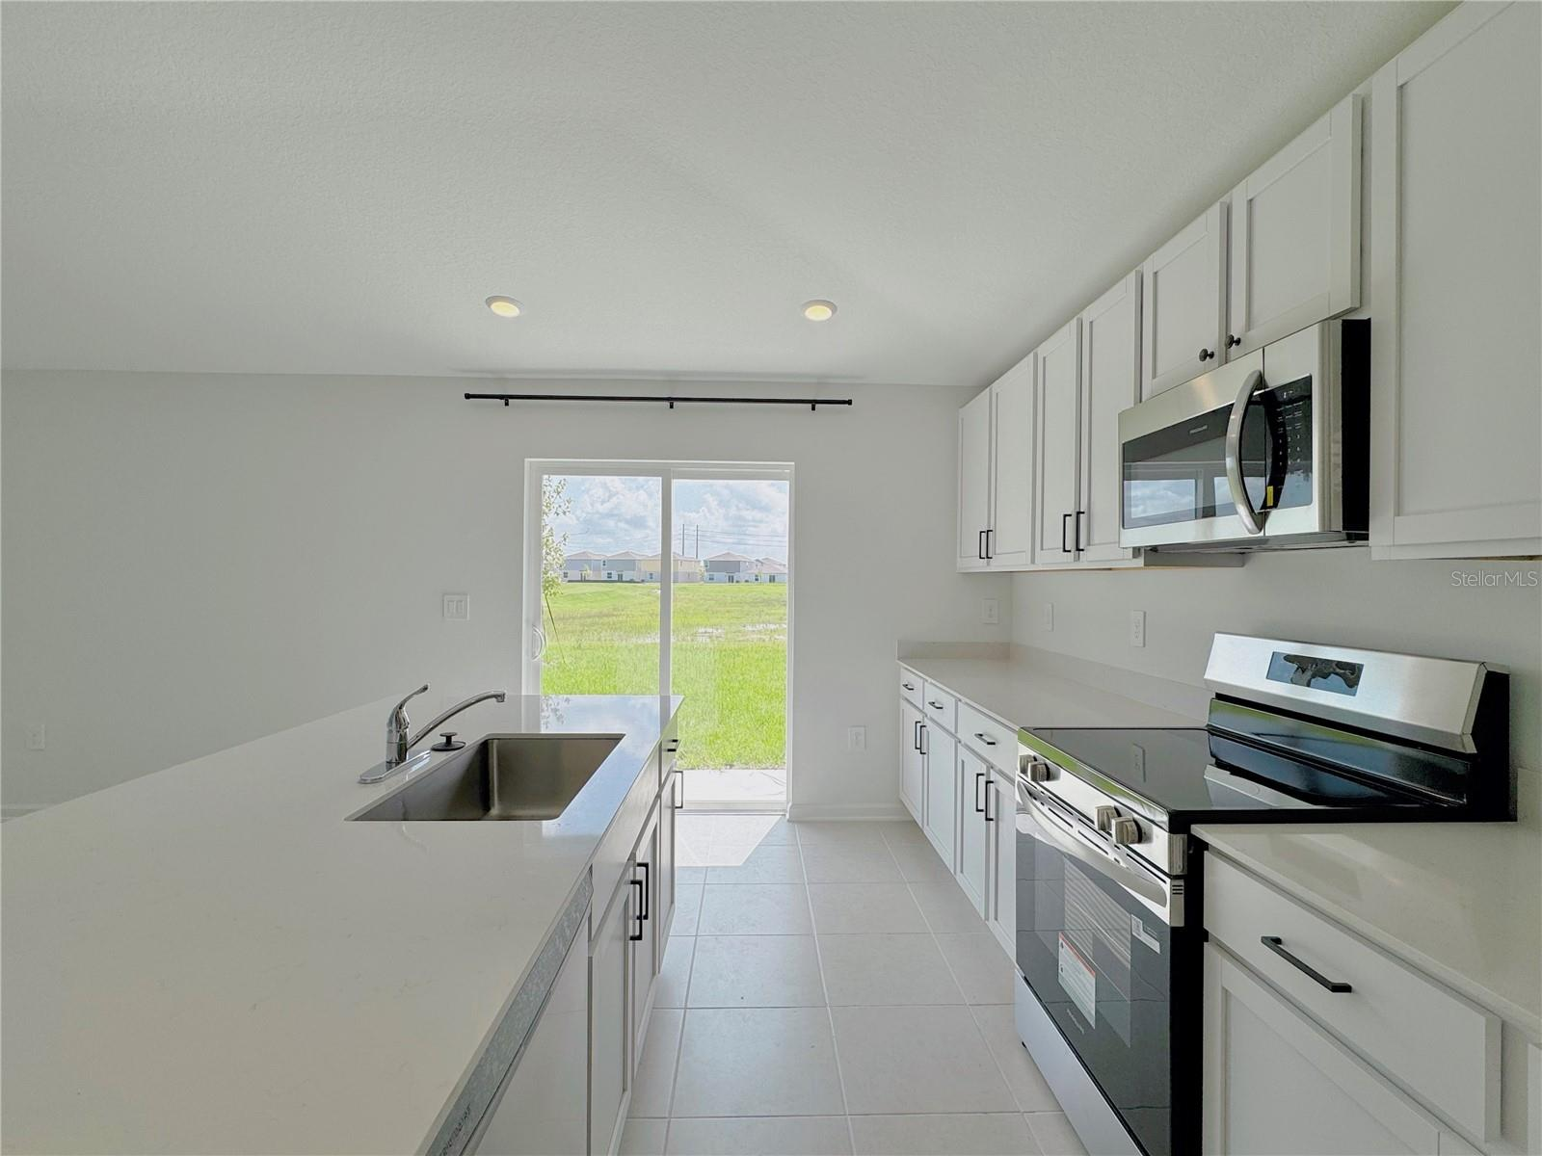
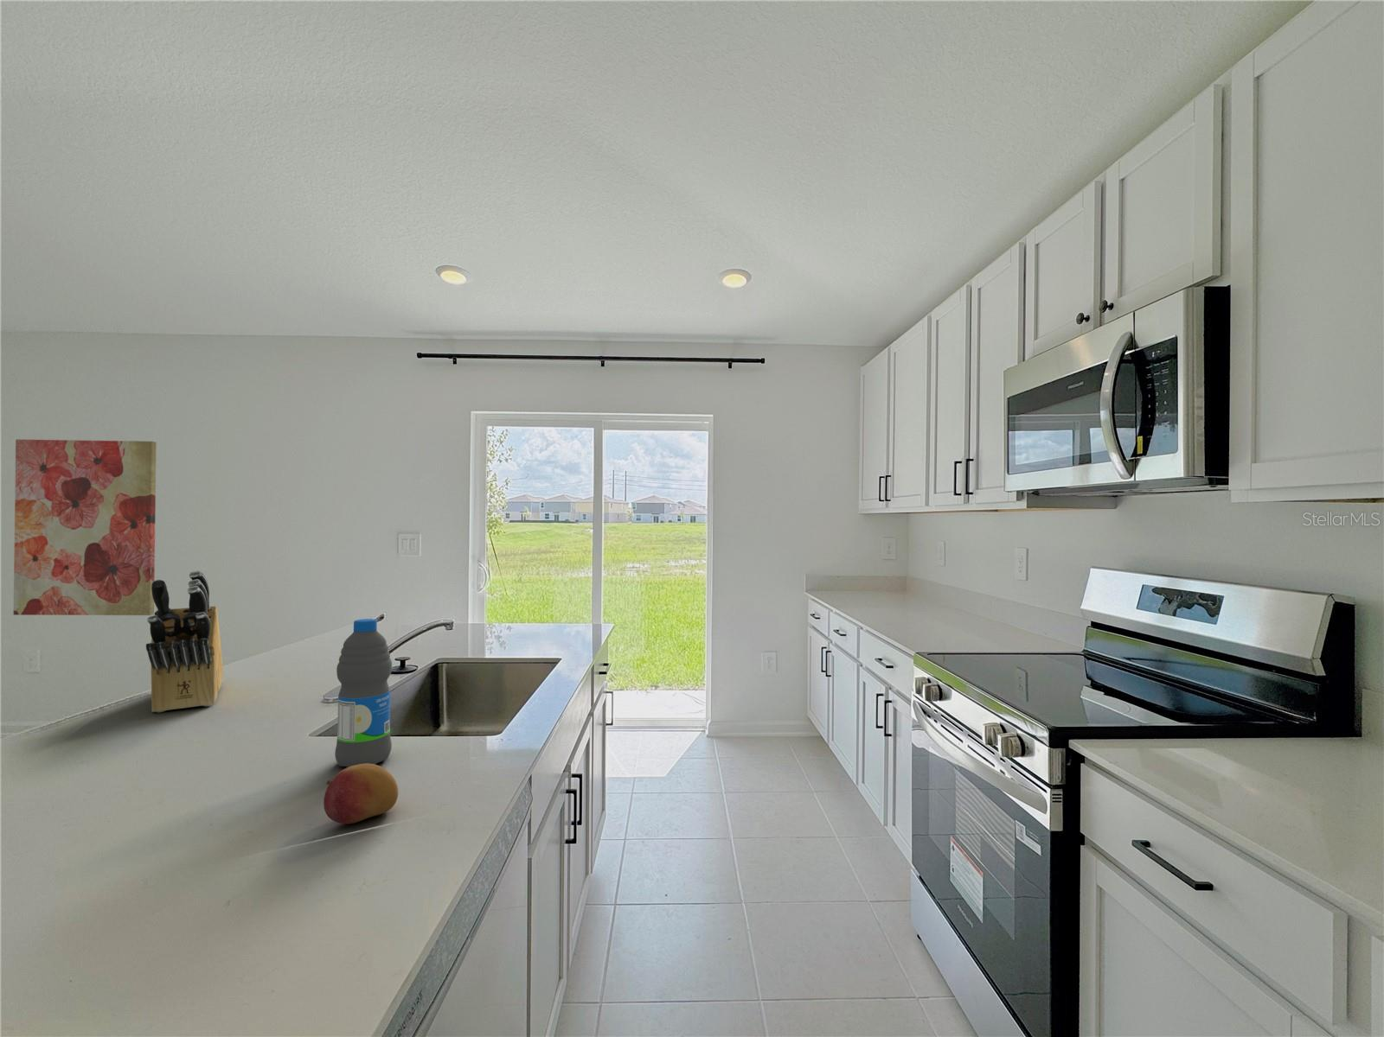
+ fruit (361, 791)
+ knife block (187, 634)
+ water bottle (364, 690)
+ wall art (85, 527)
